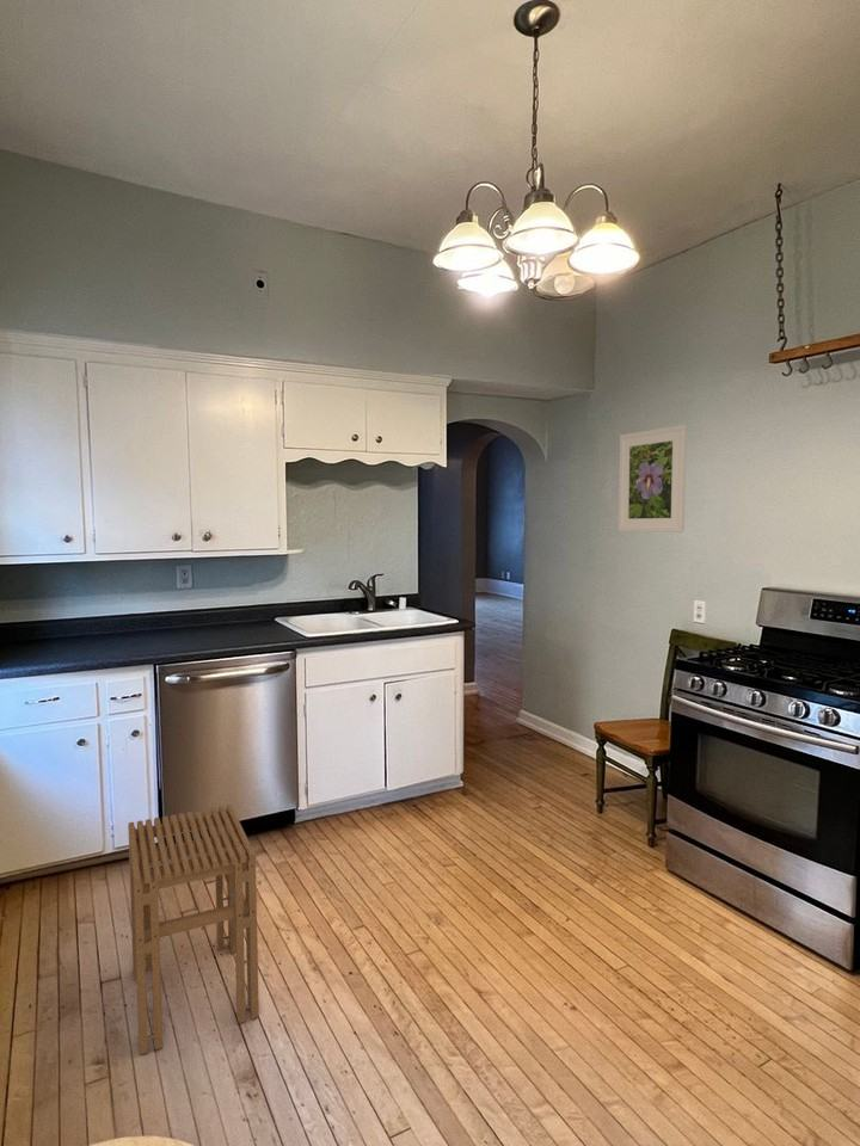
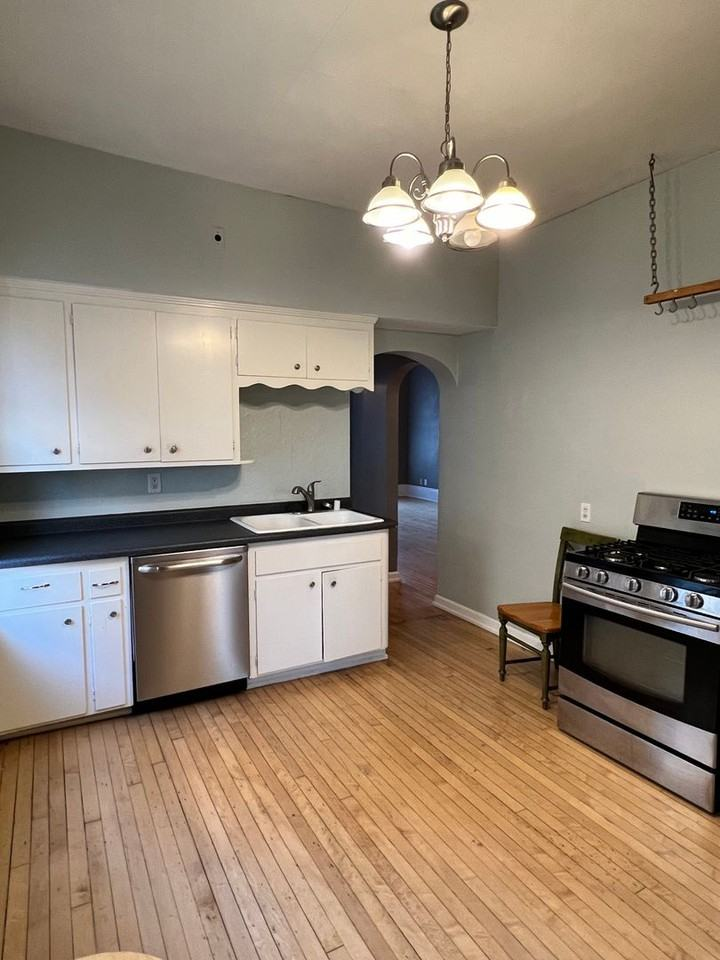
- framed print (650, 481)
- stool (190, 916)
